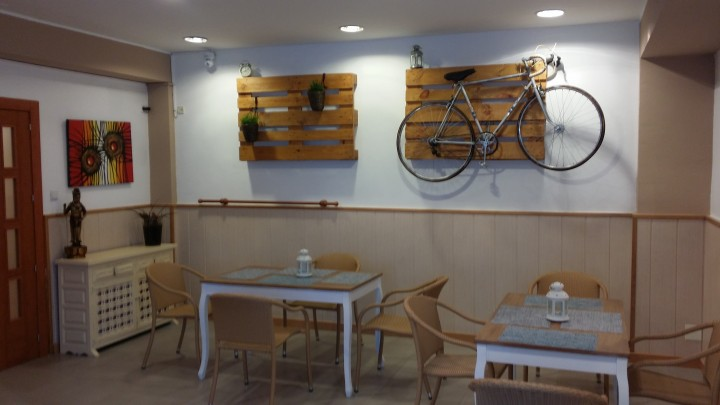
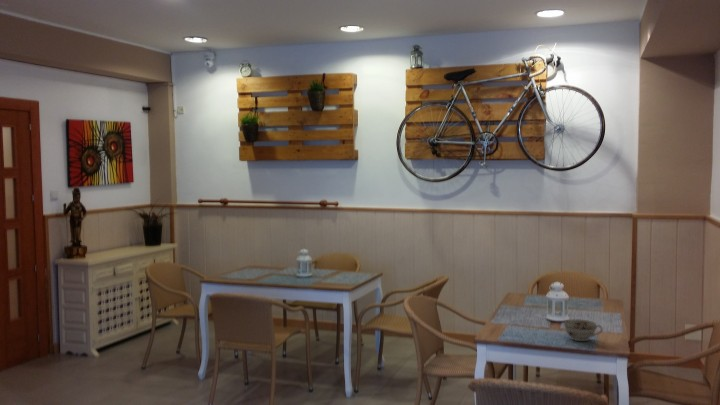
+ teacup (583, 331)
